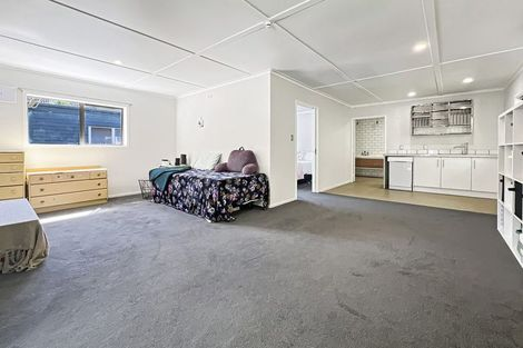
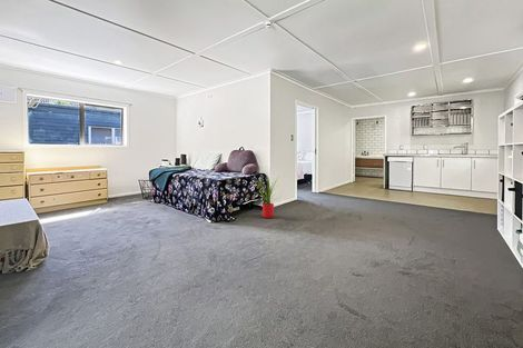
+ house plant (268, 196)
